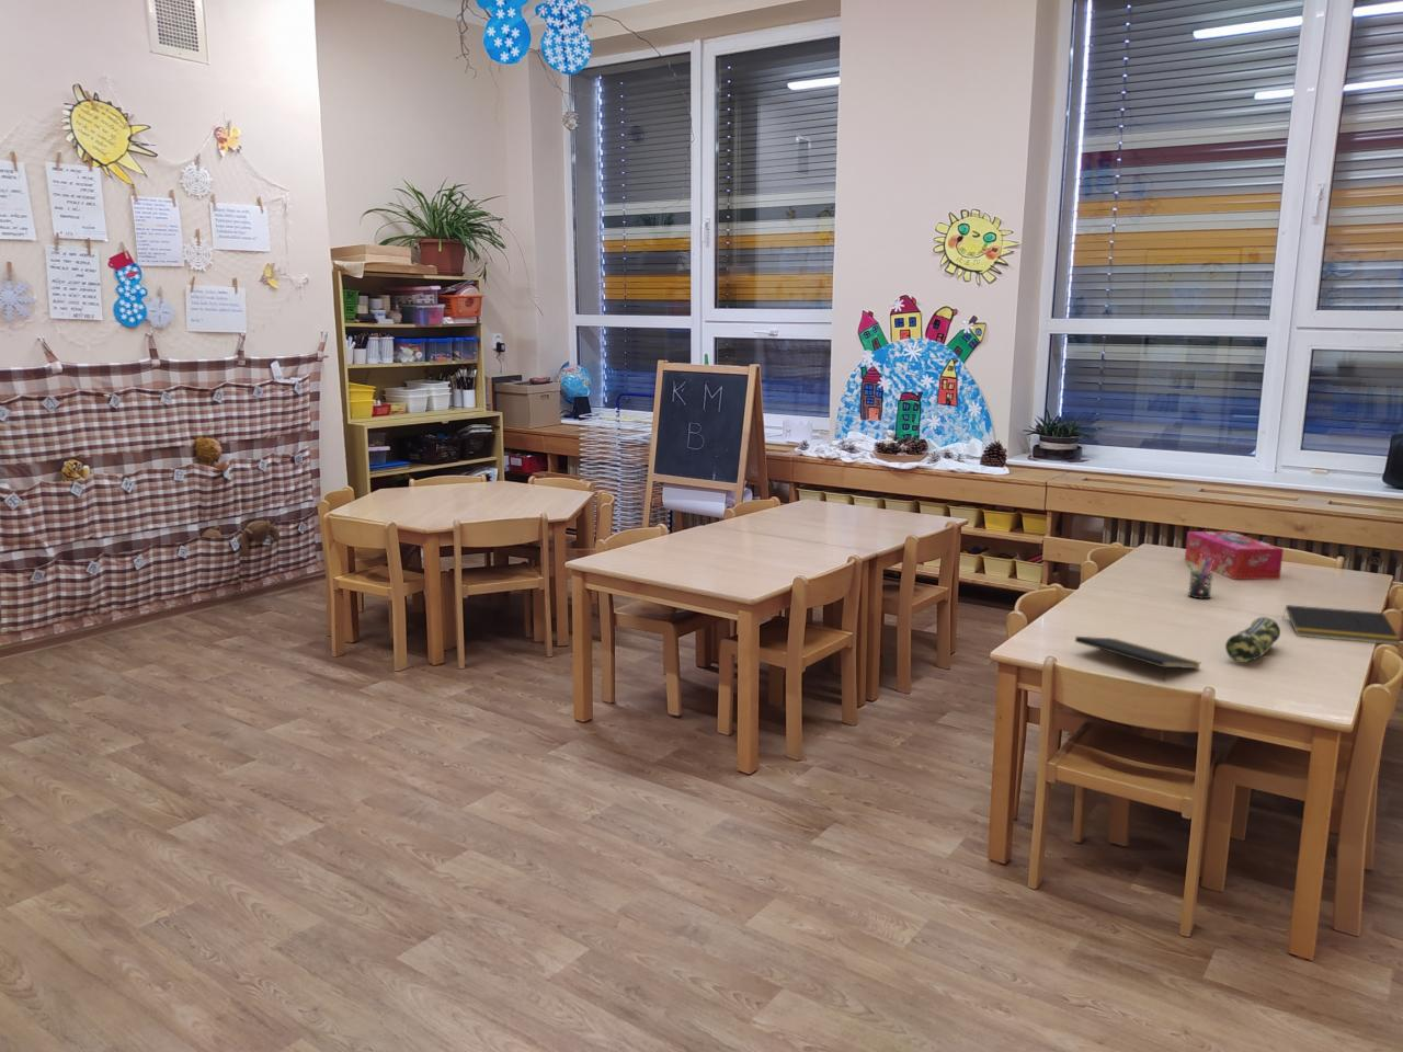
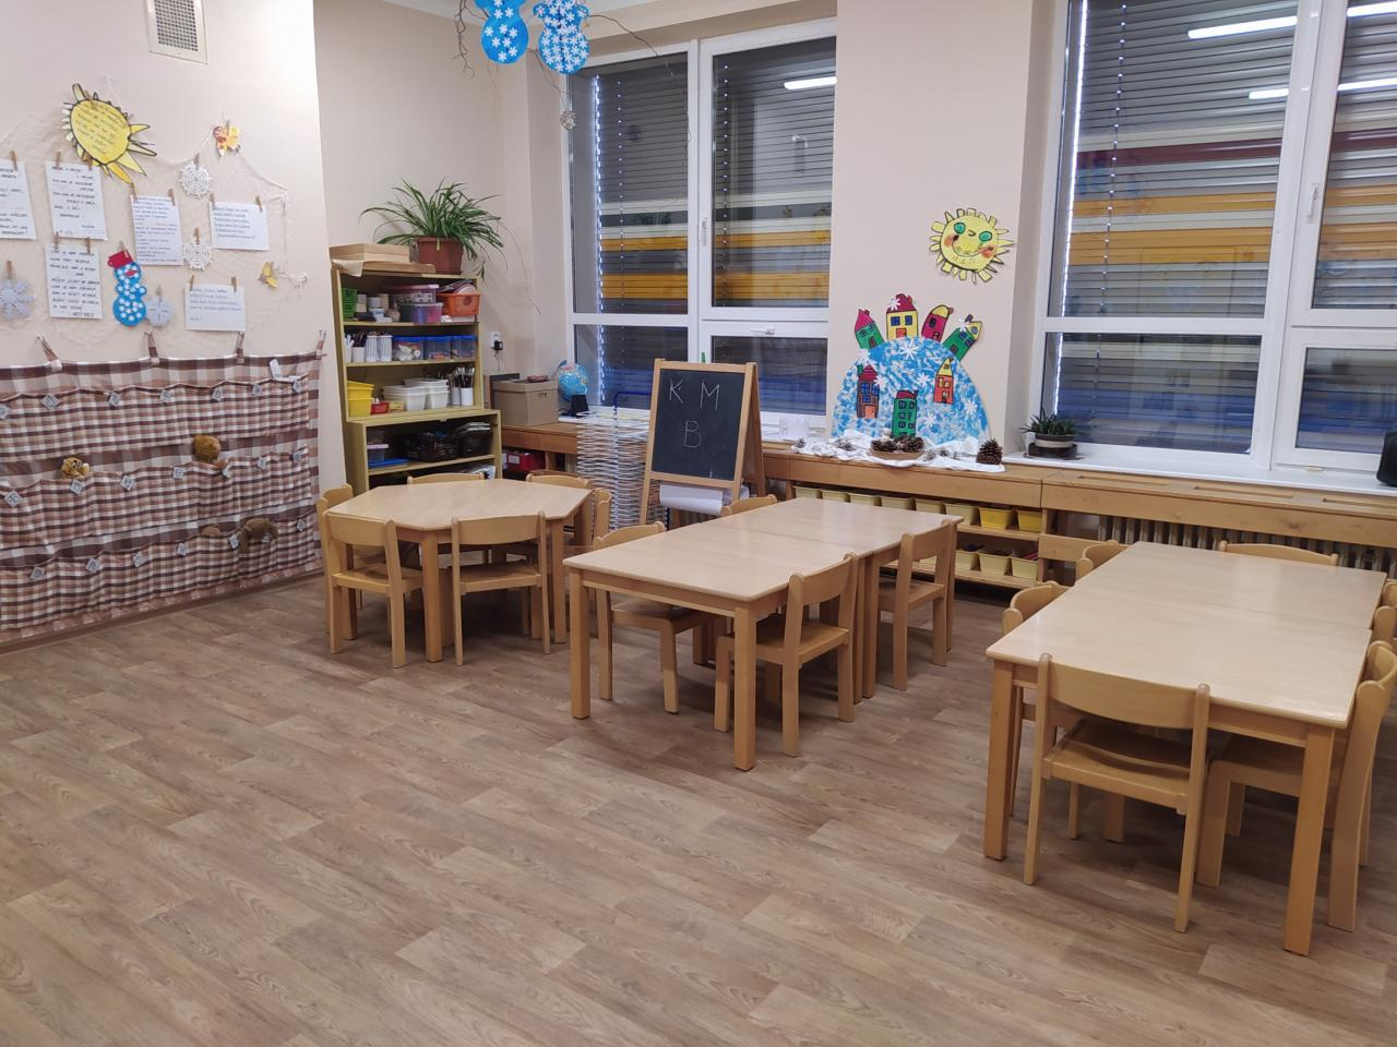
- pencil case (1253, 640)
- pen holder (1198, 576)
- notepad (1340, 624)
- notepad (1137, 652)
- tissue box (1231, 555)
